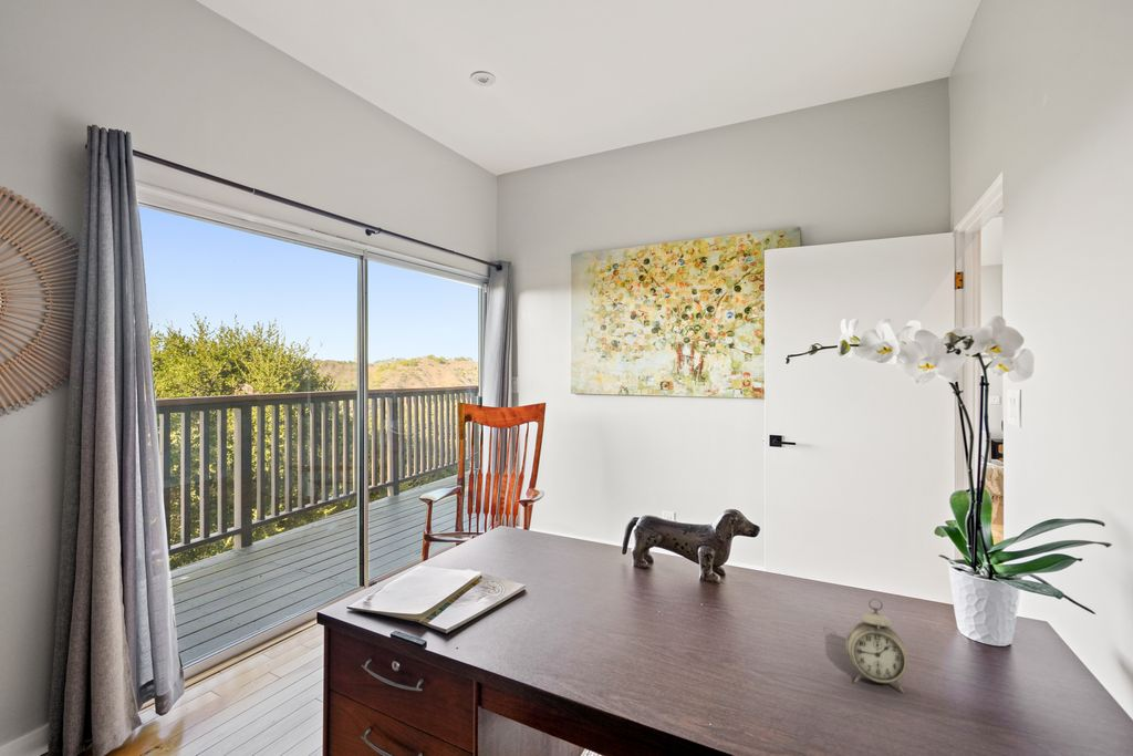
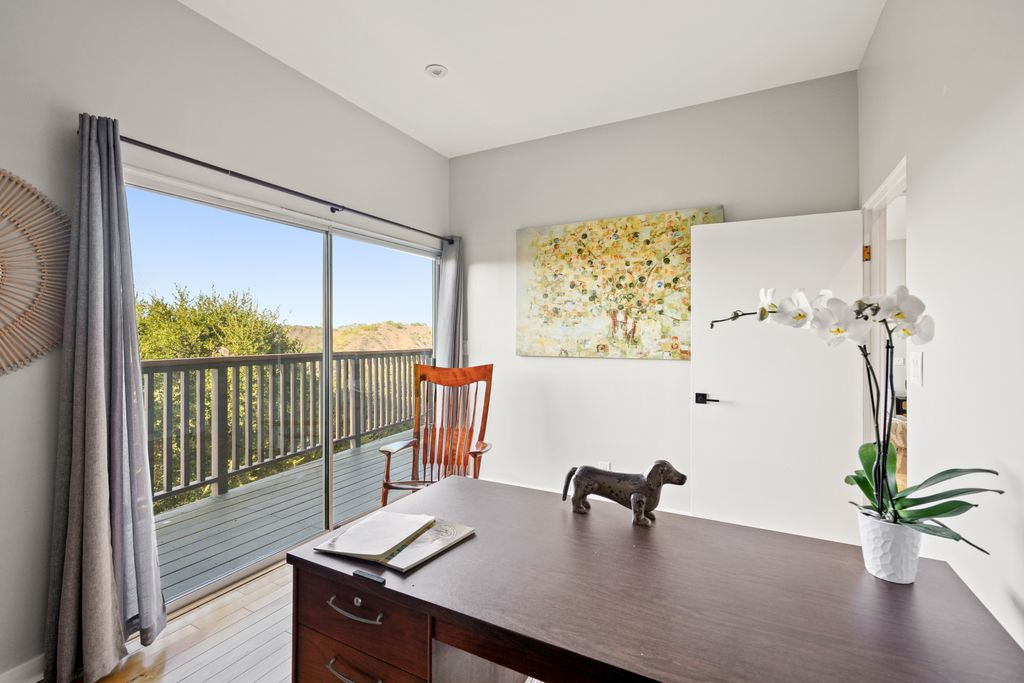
- alarm clock (876, 641)
